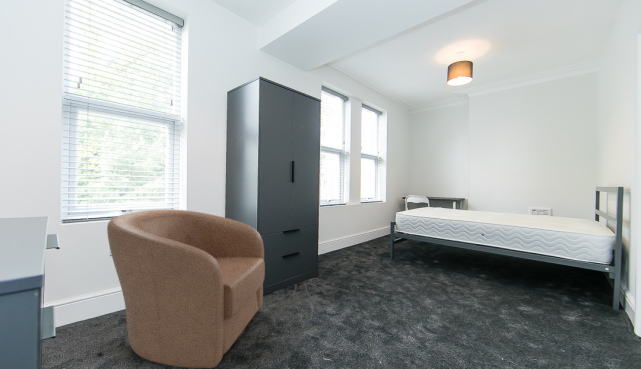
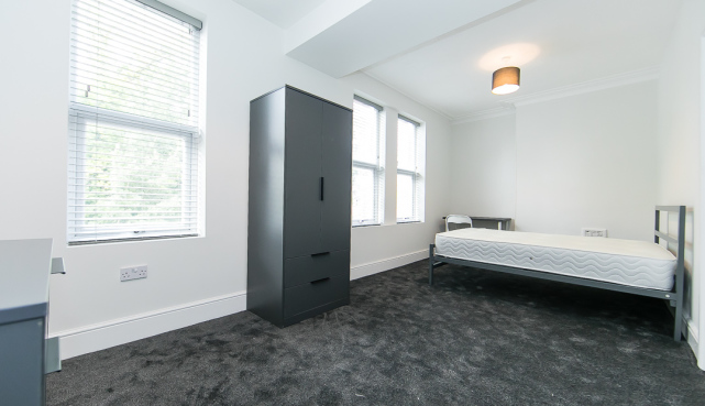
- chair (192, 273)
